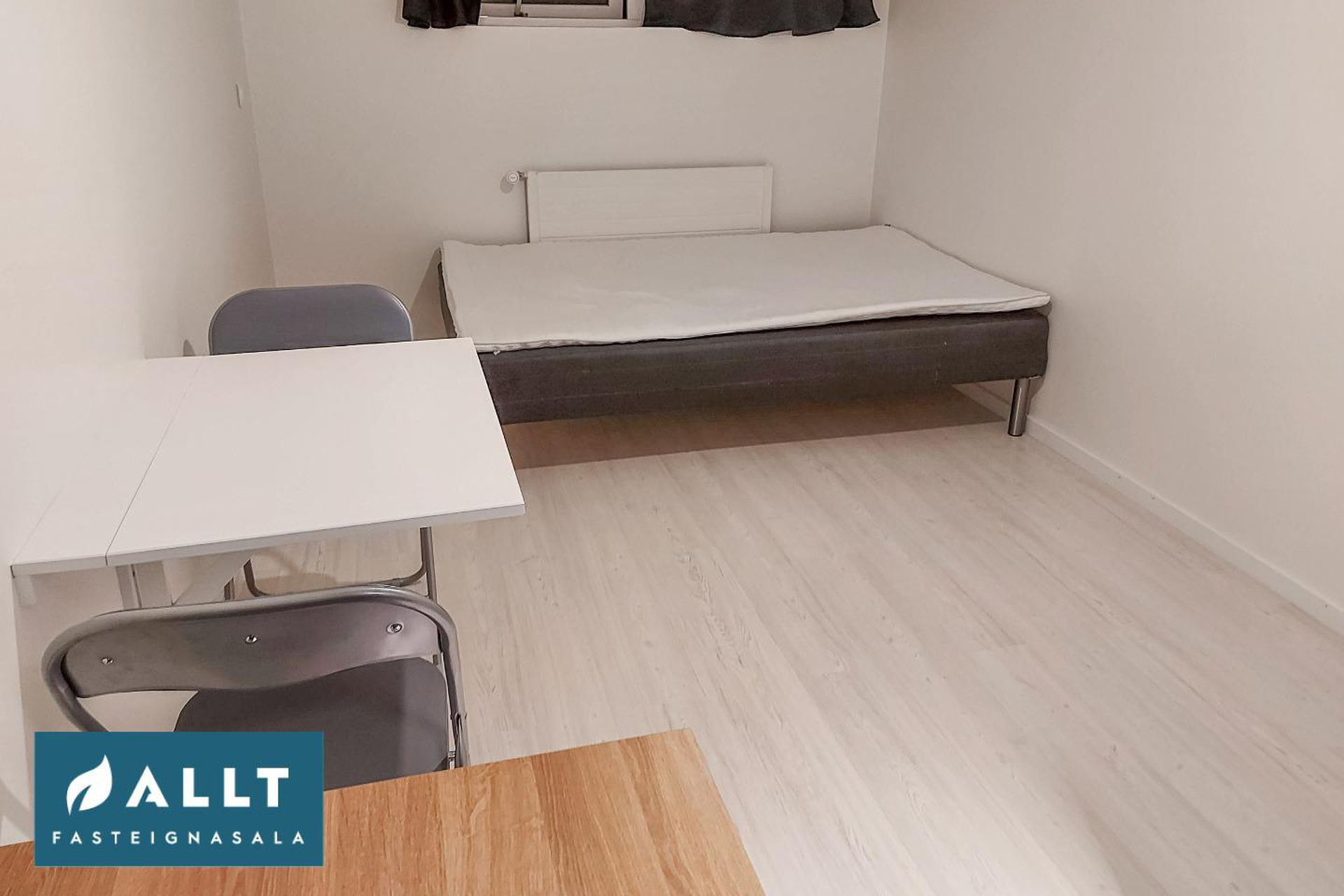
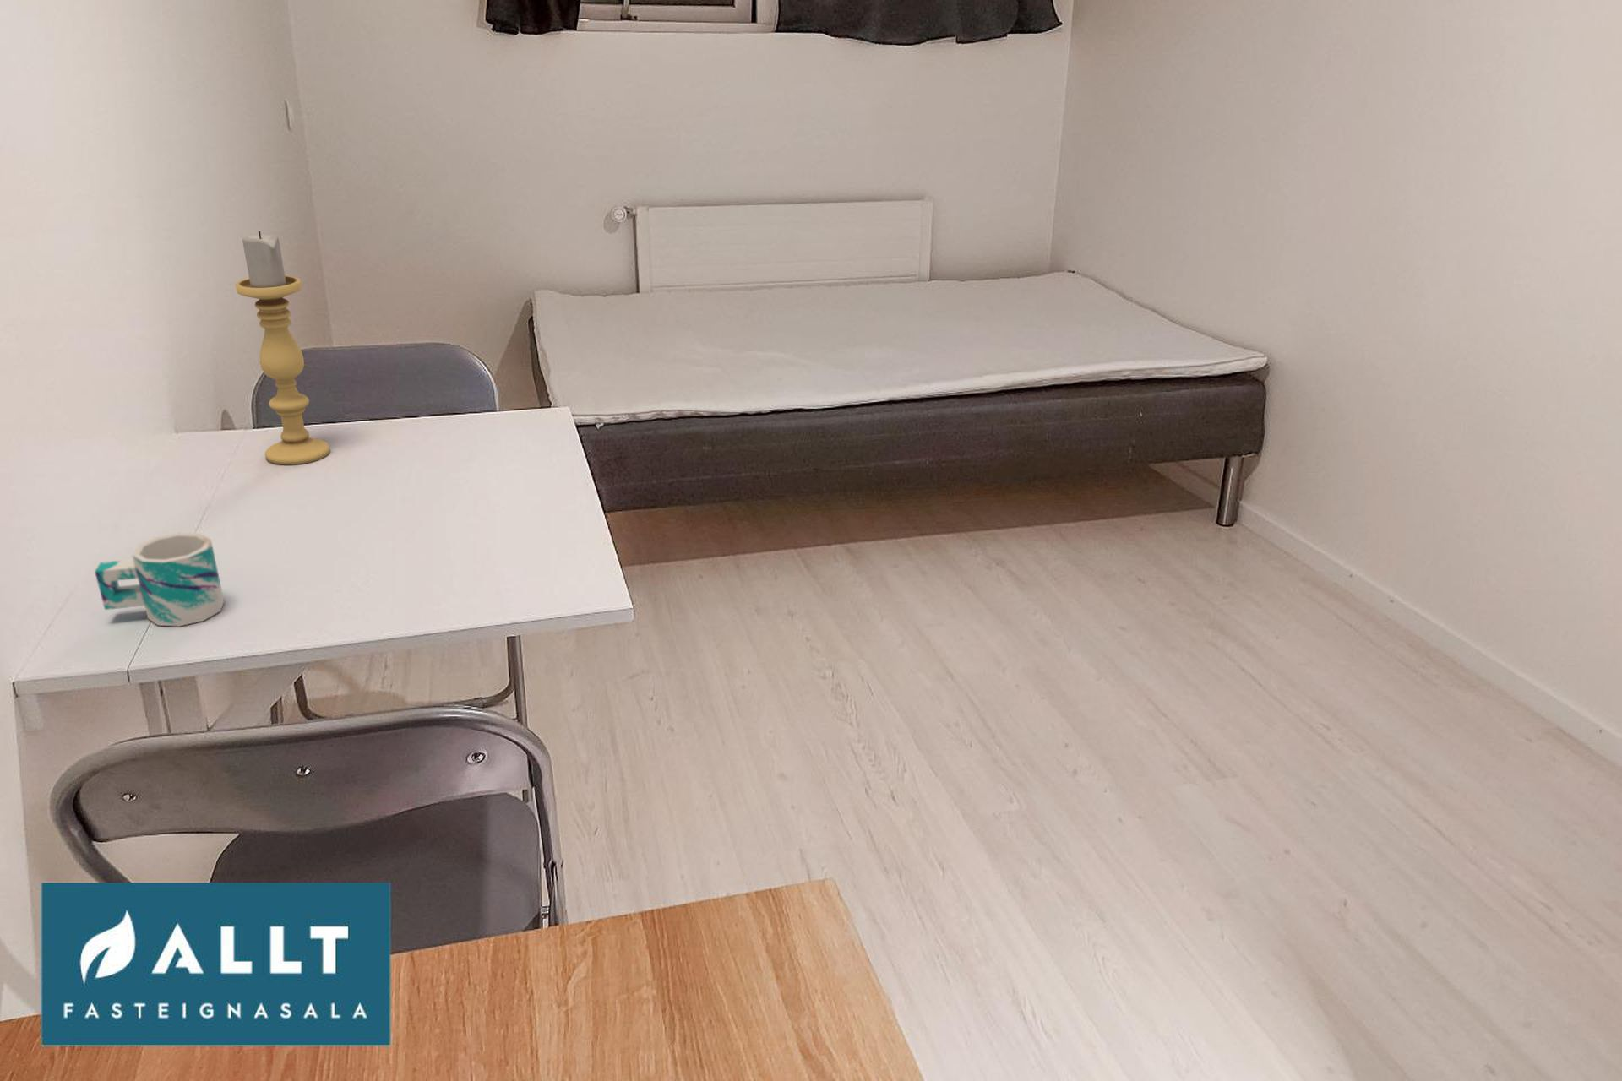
+ mug (159, 579)
+ candle holder (279, 346)
